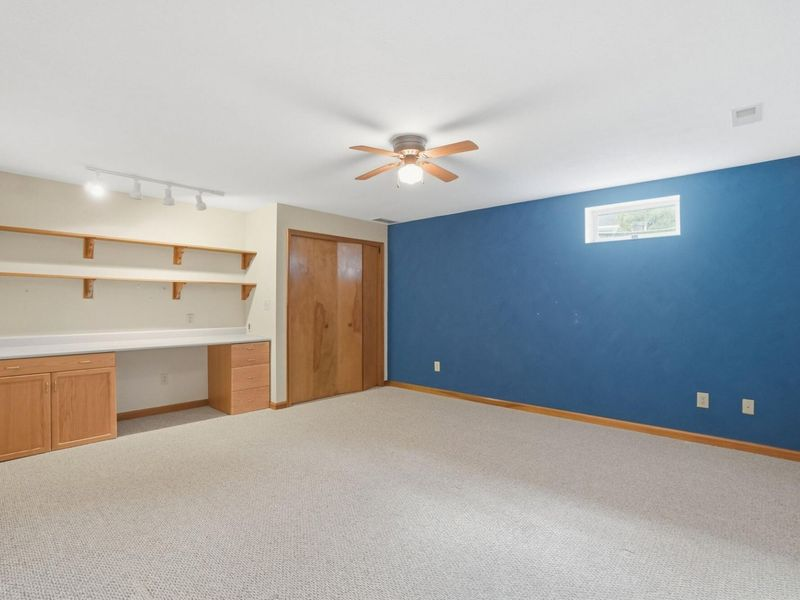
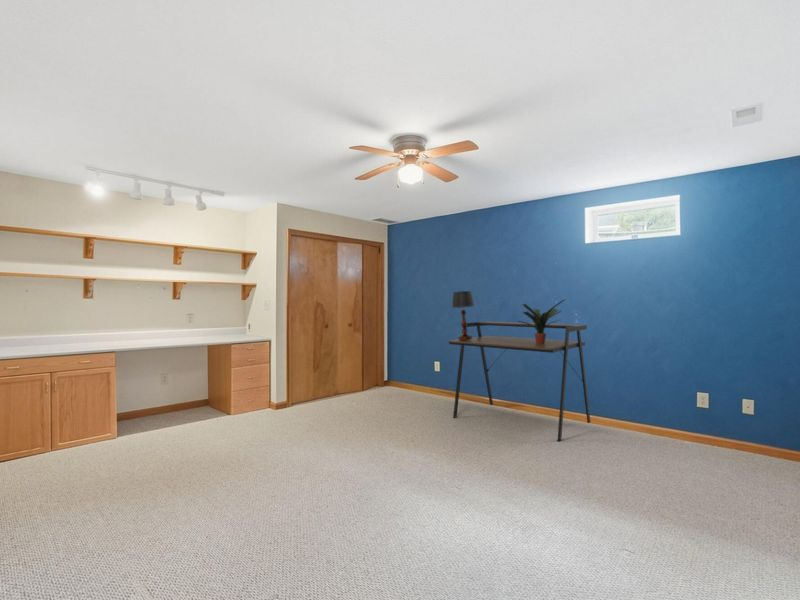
+ table lamp (464, 316)
+ desk (517, 349)
+ potted plant (542, 321)
